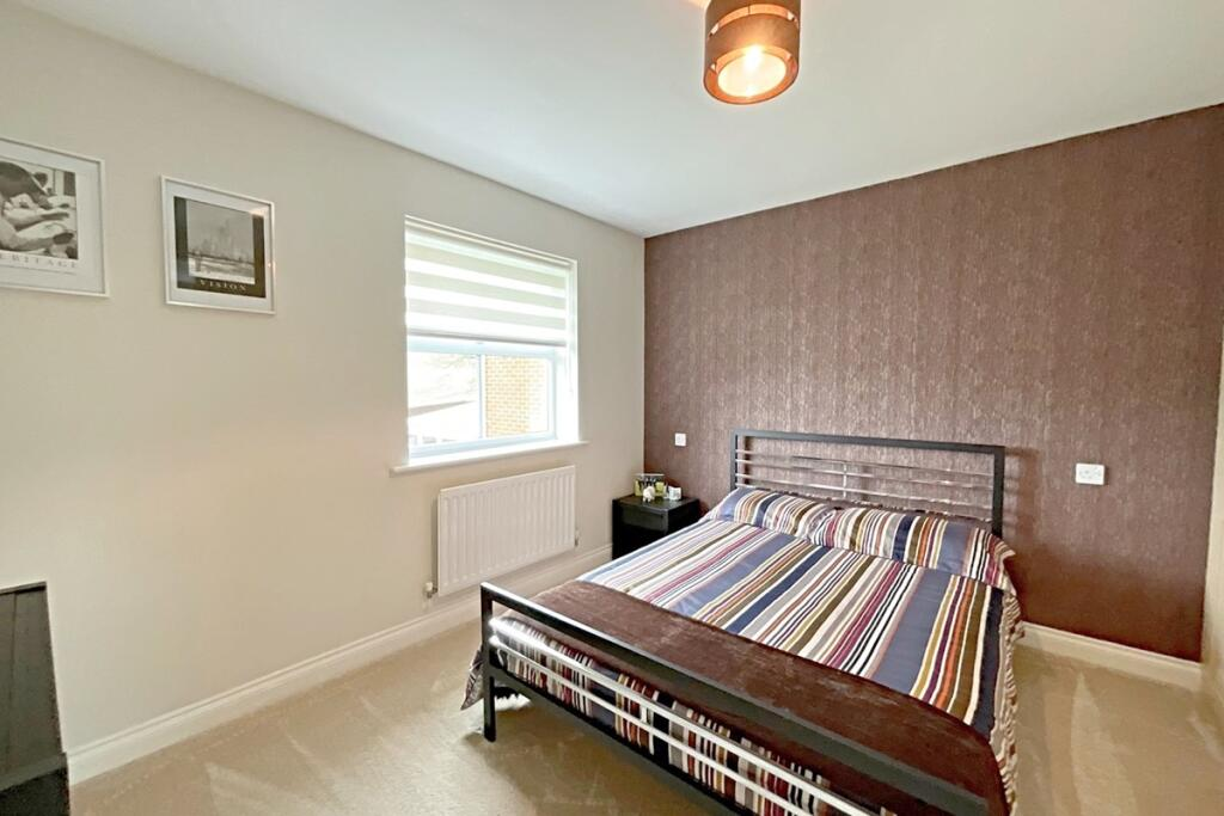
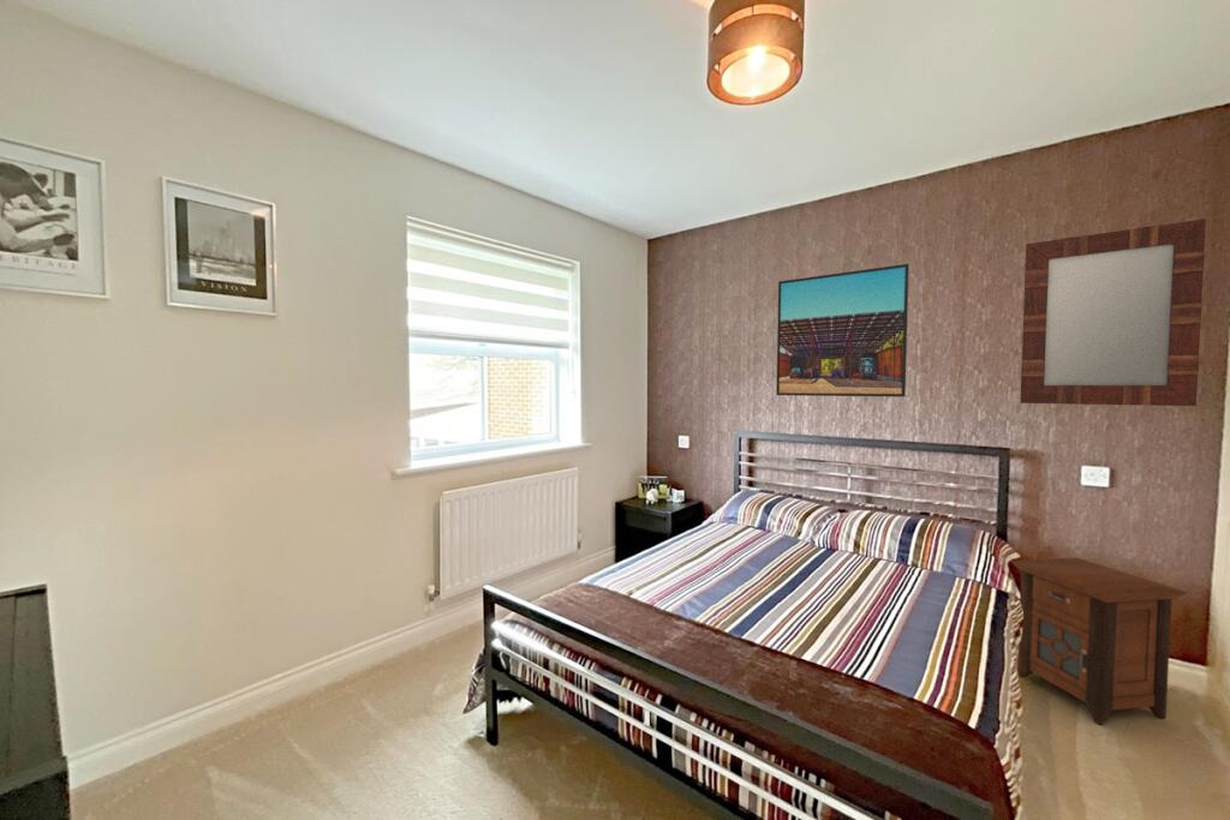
+ nightstand (1088, 635)
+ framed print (837, 335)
+ home mirror (1104, 318)
